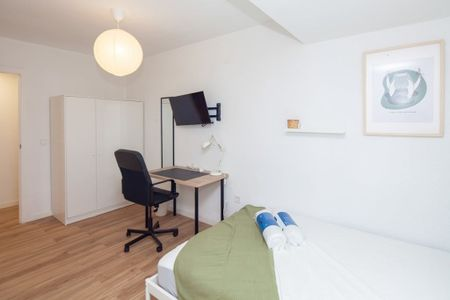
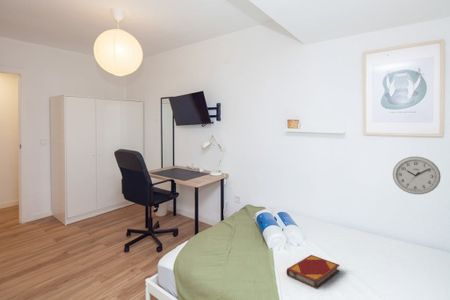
+ hardback book (313, 269)
+ wall clock (415, 175)
